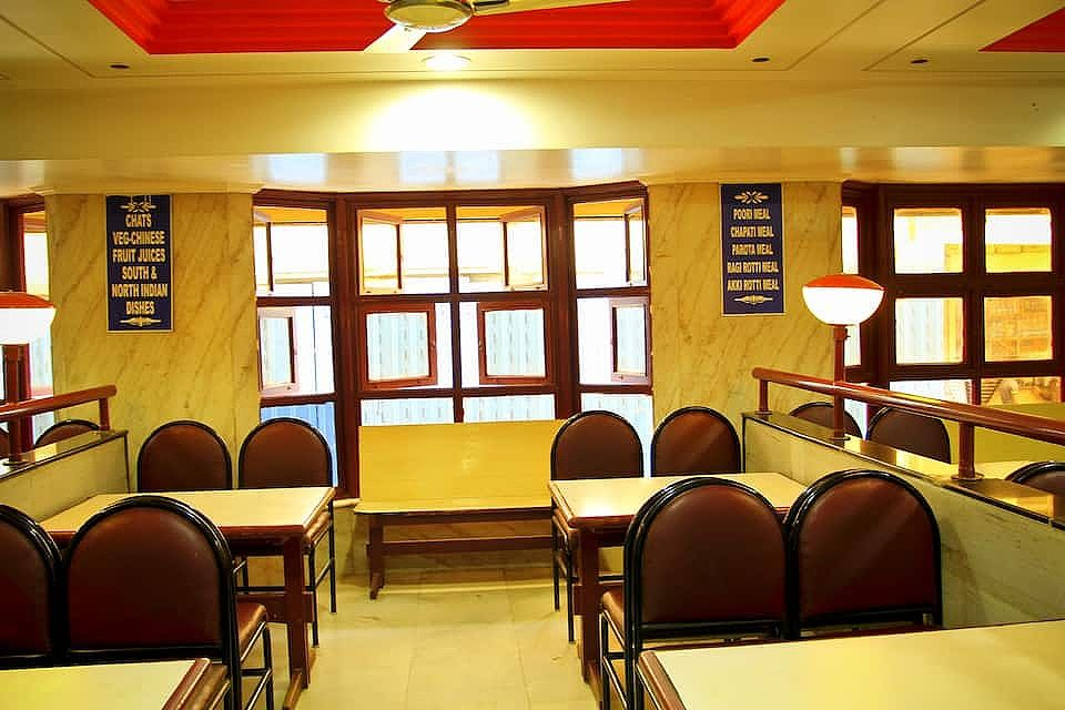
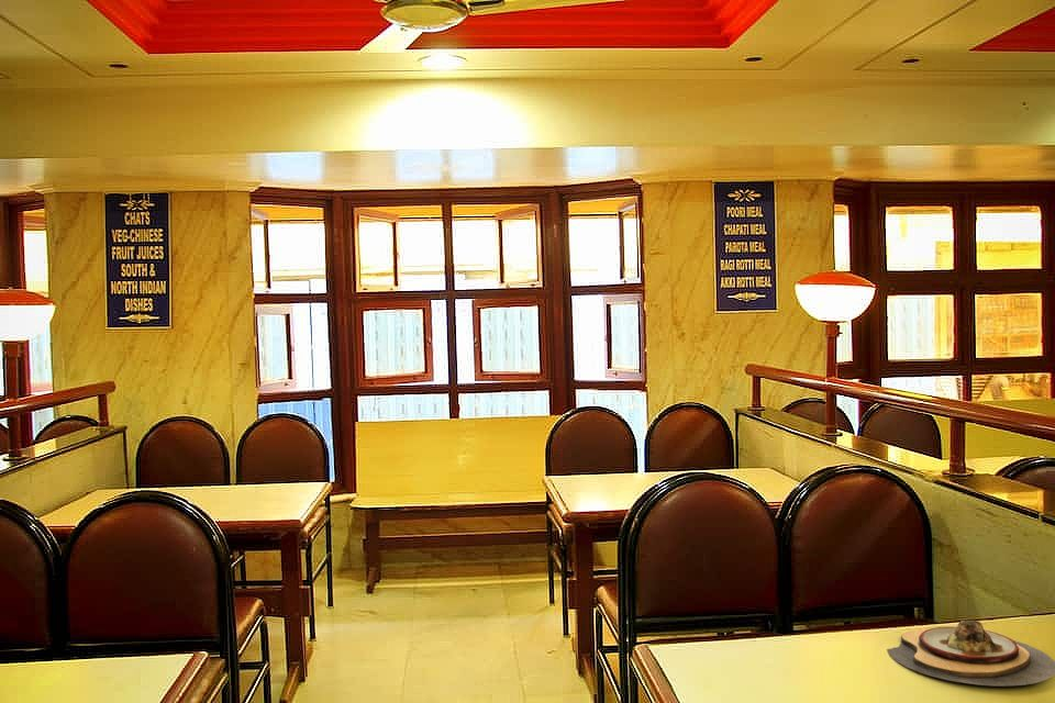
+ plate (968, 639)
